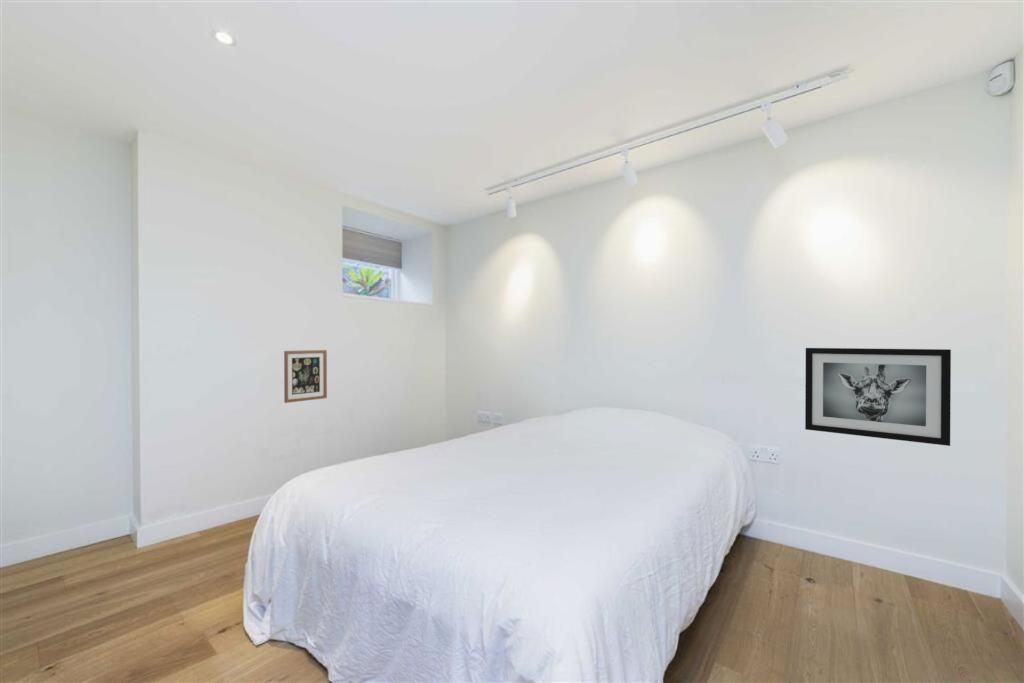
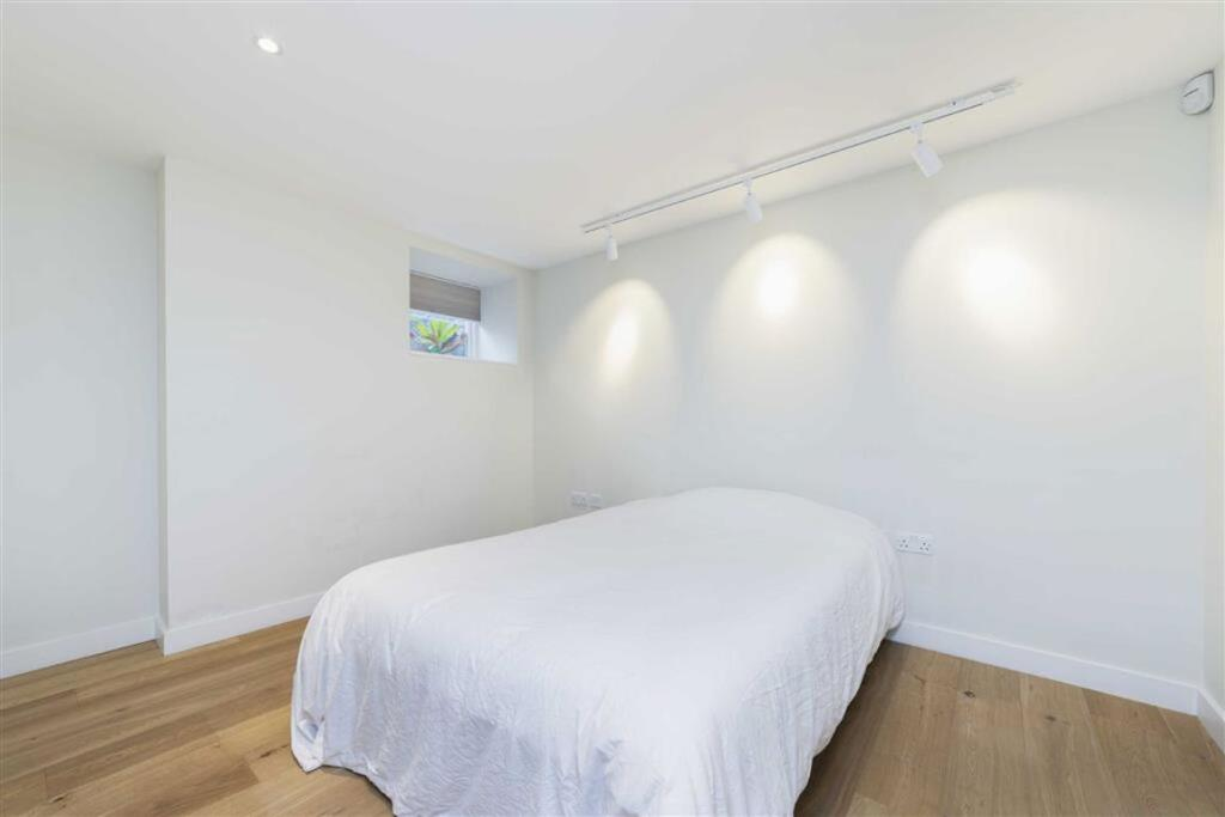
- wall art (306, 375)
- wall art (871, 392)
